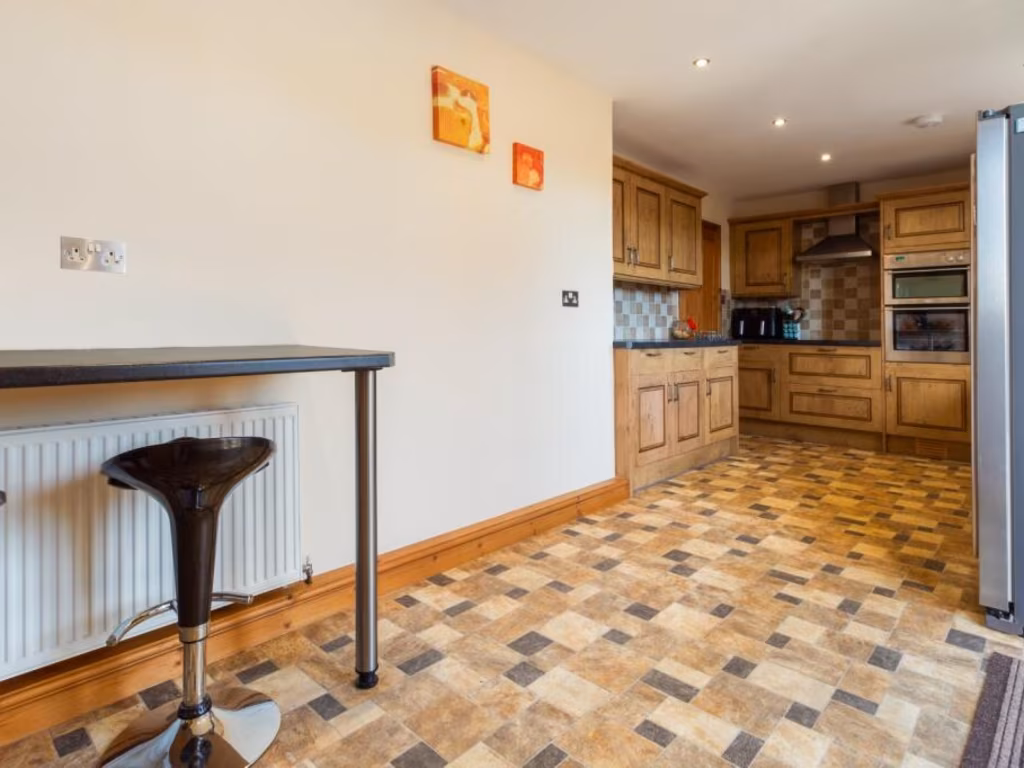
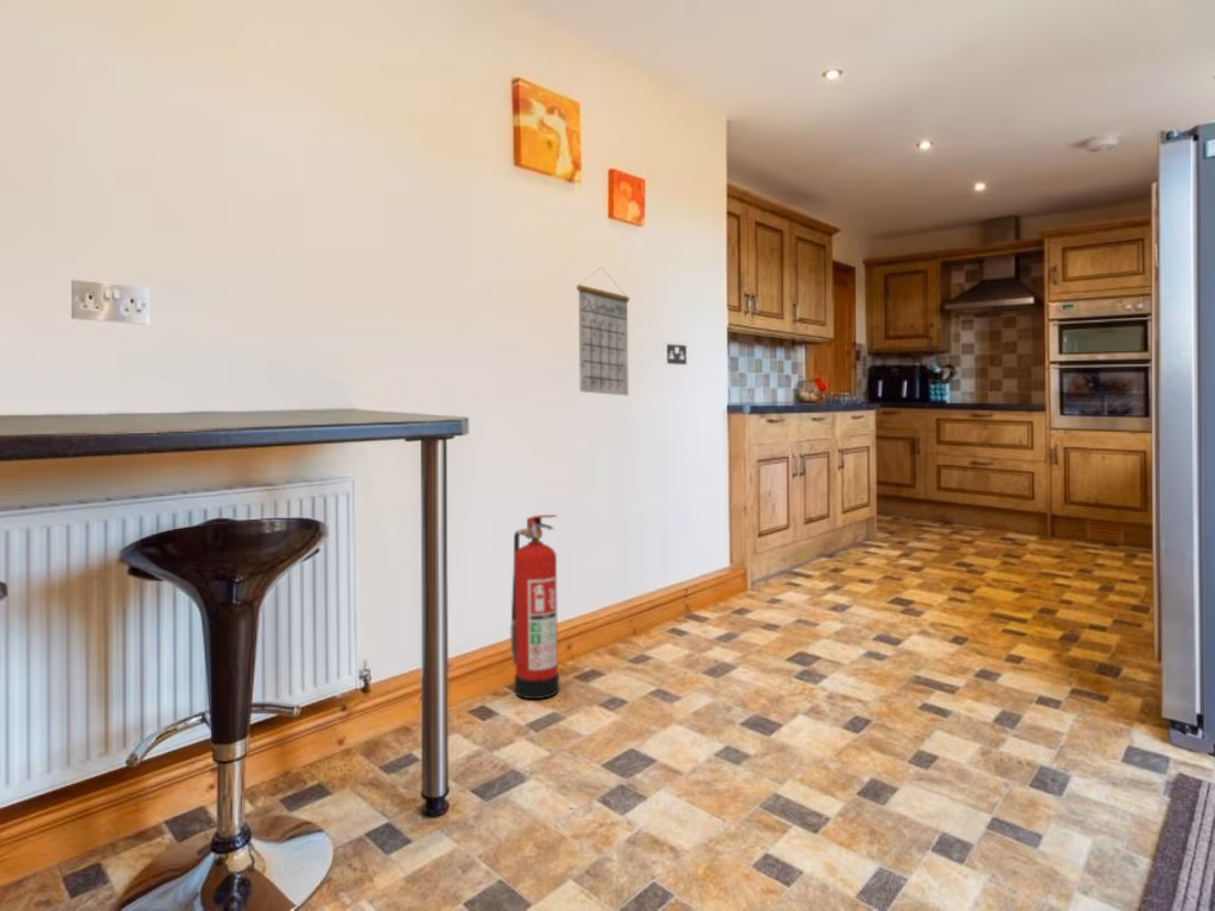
+ fire extinguisher (535, 601)
+ calendar (604, 330)
